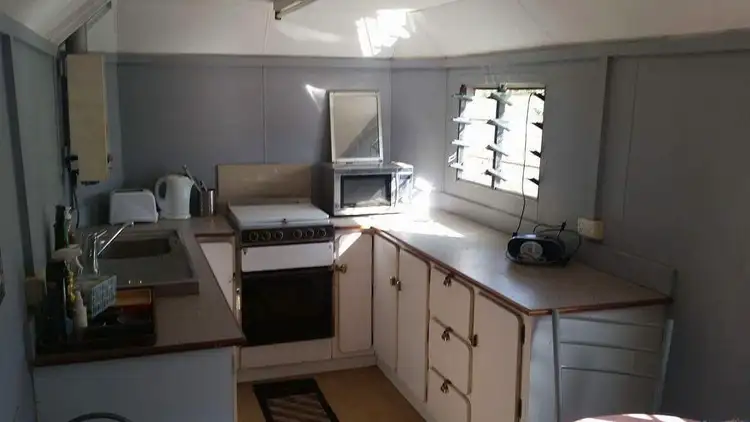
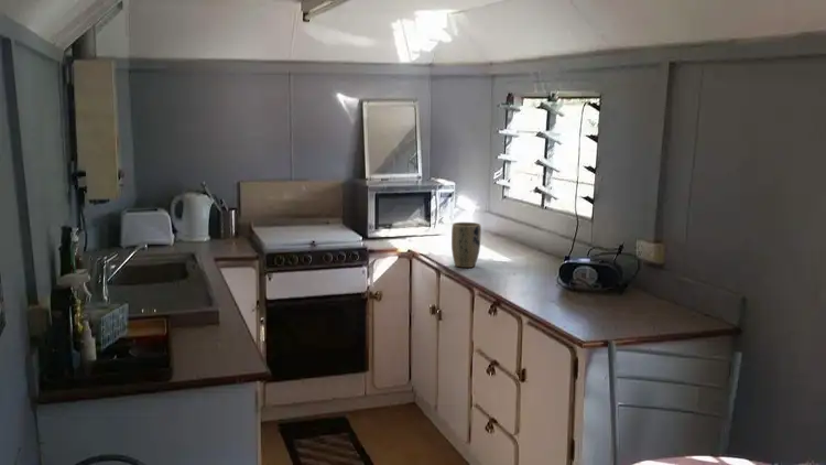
+ plant pot (466, 245)
